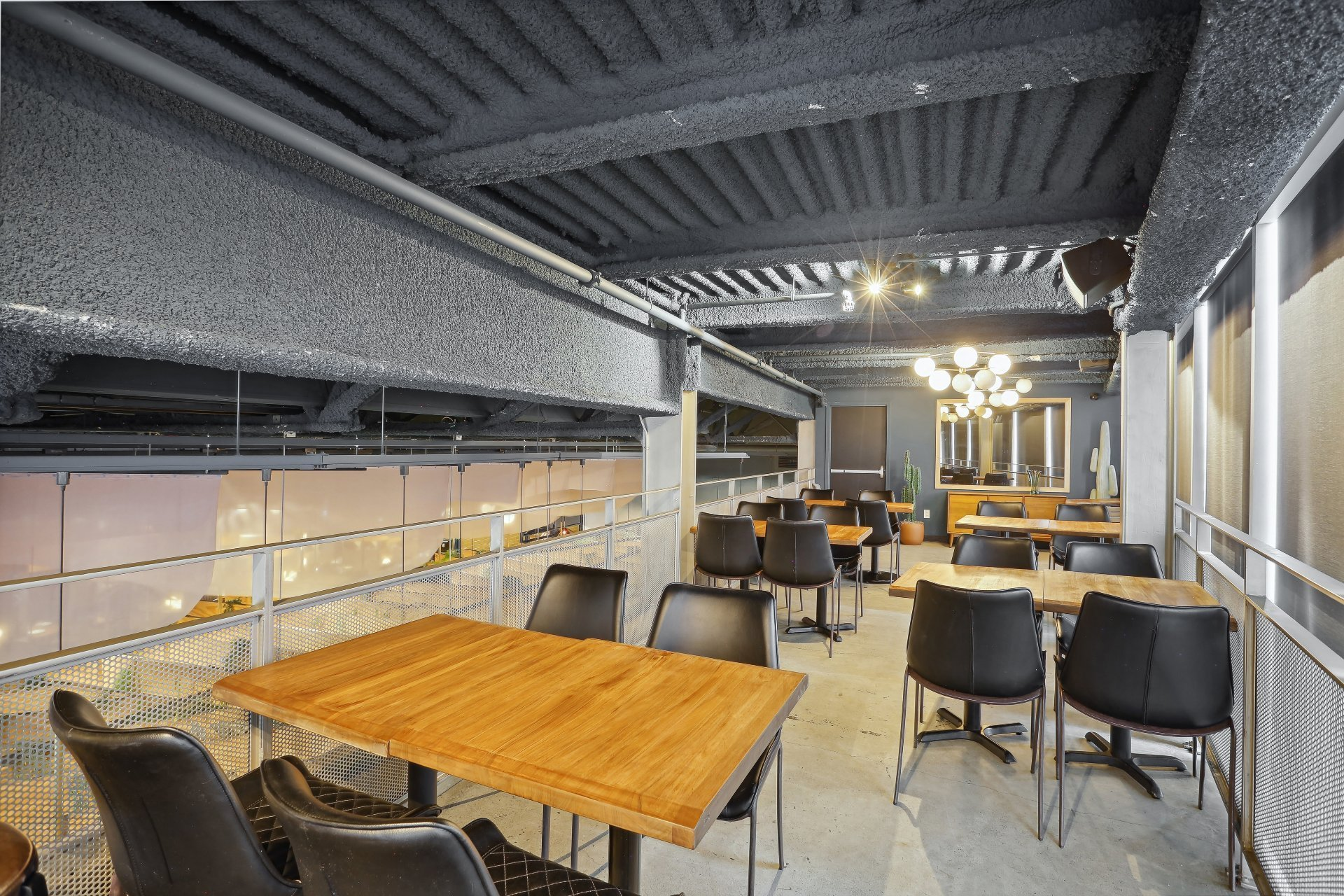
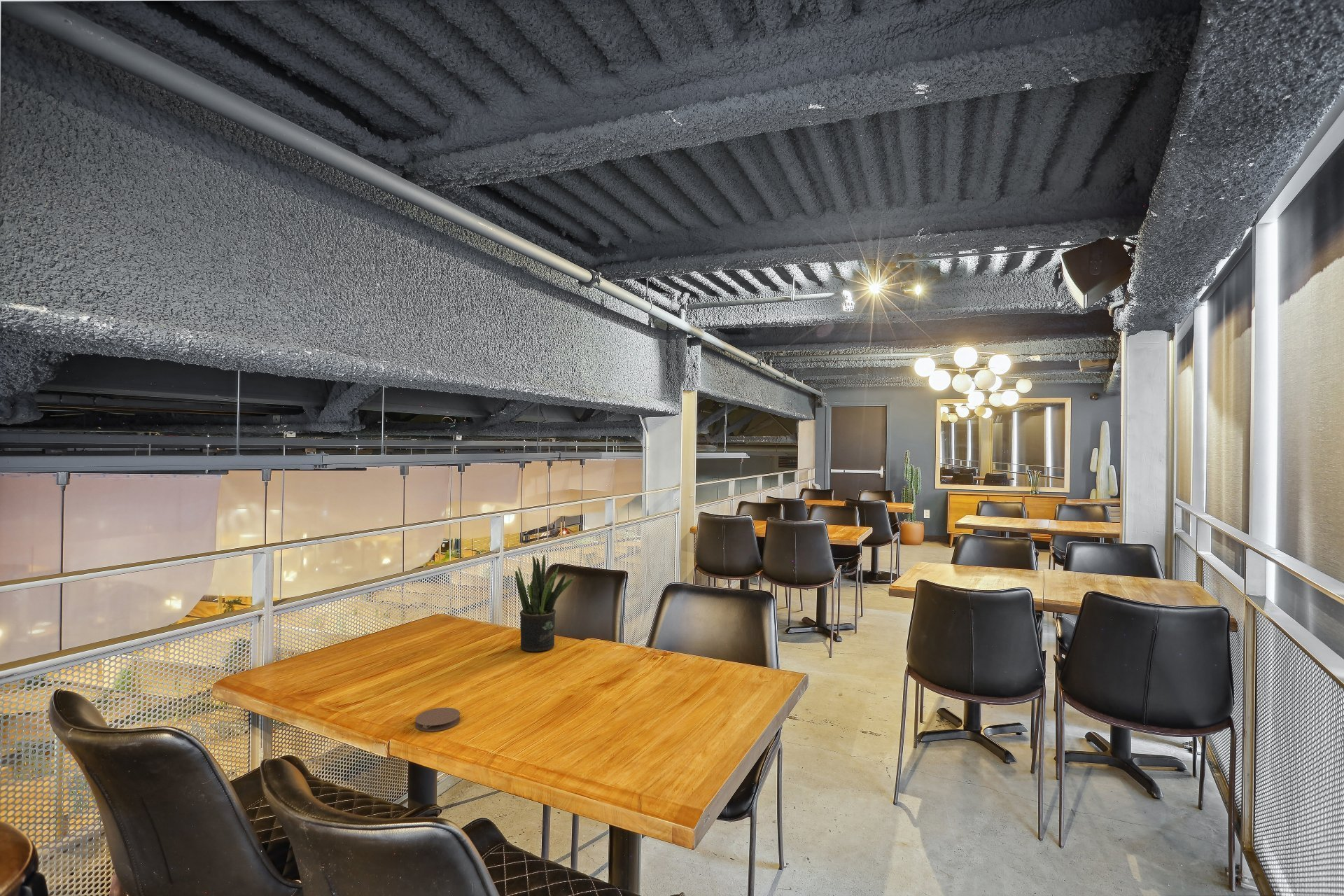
+ potted plant (542, 601)
+ coaster (438, 719)
